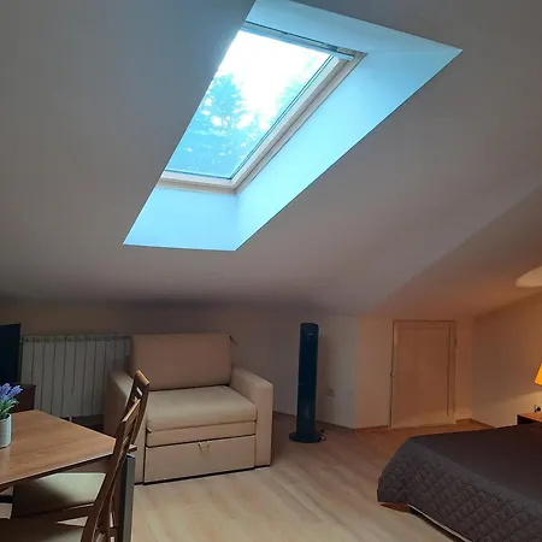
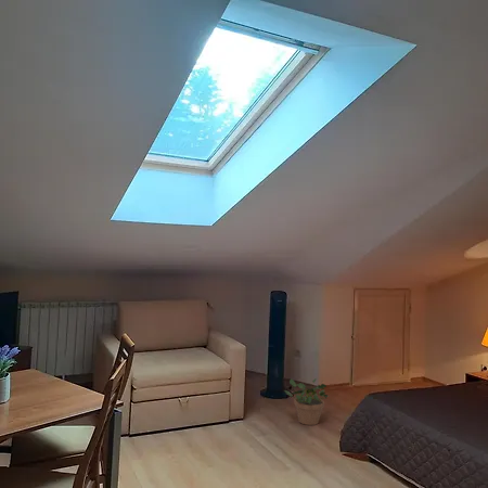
+ potted plant (306, 401)
